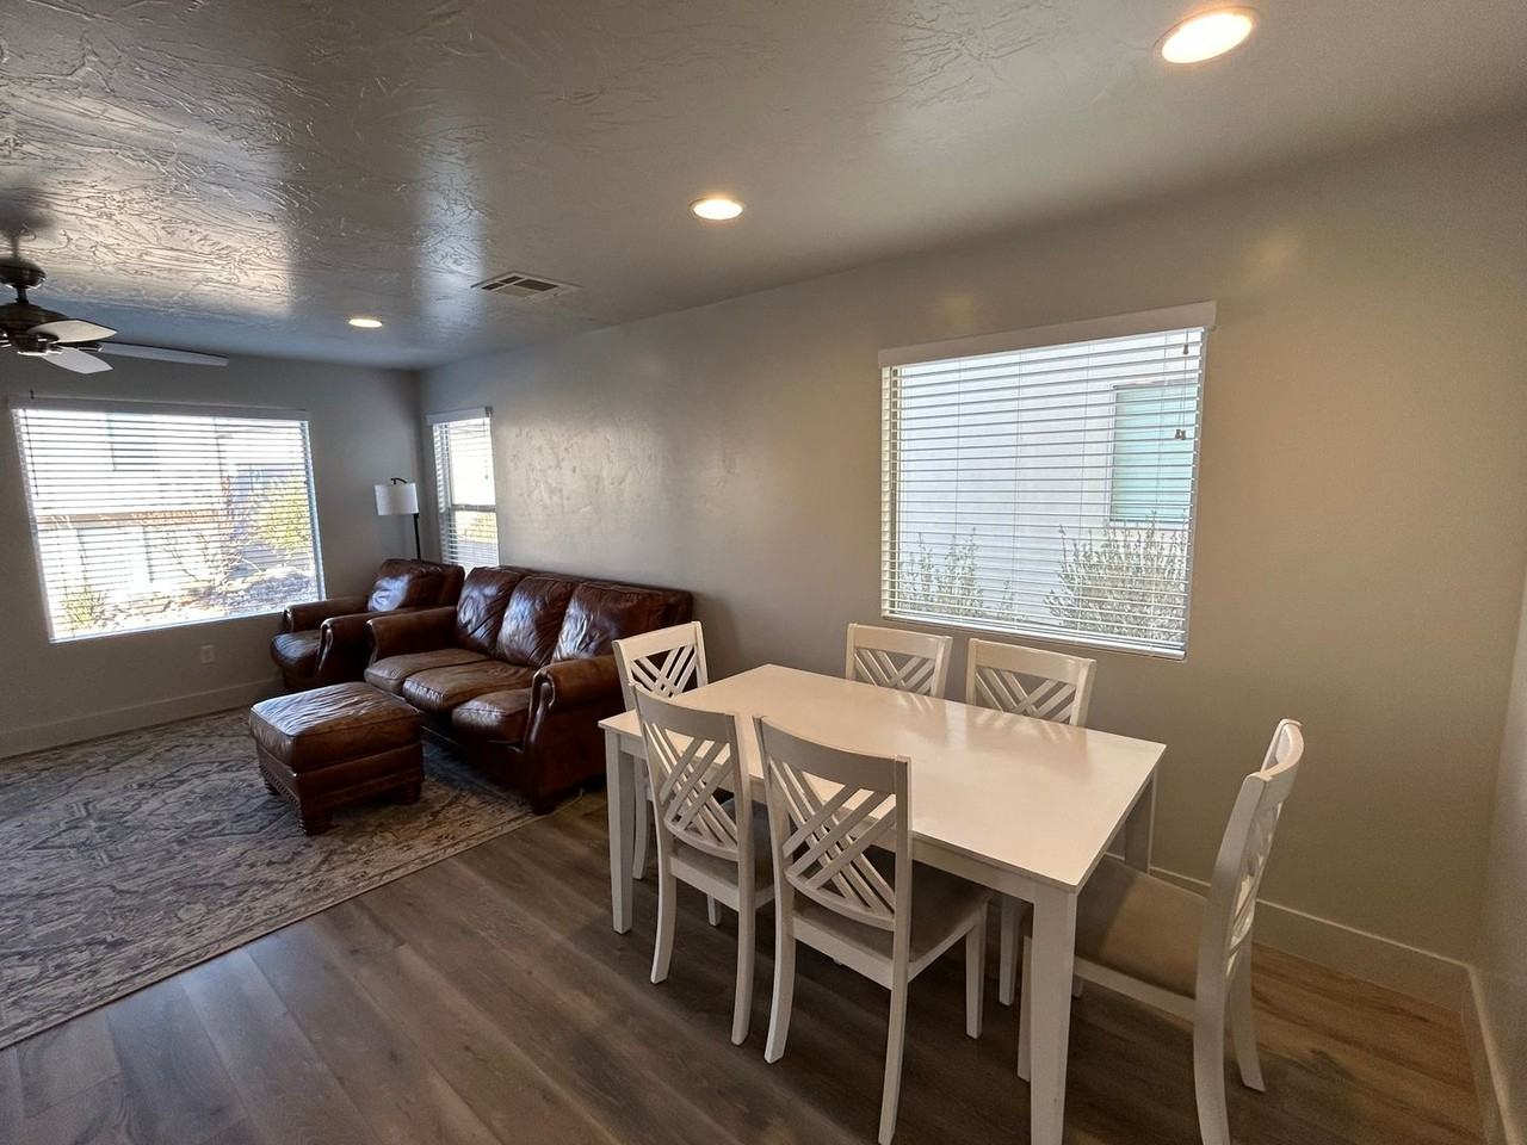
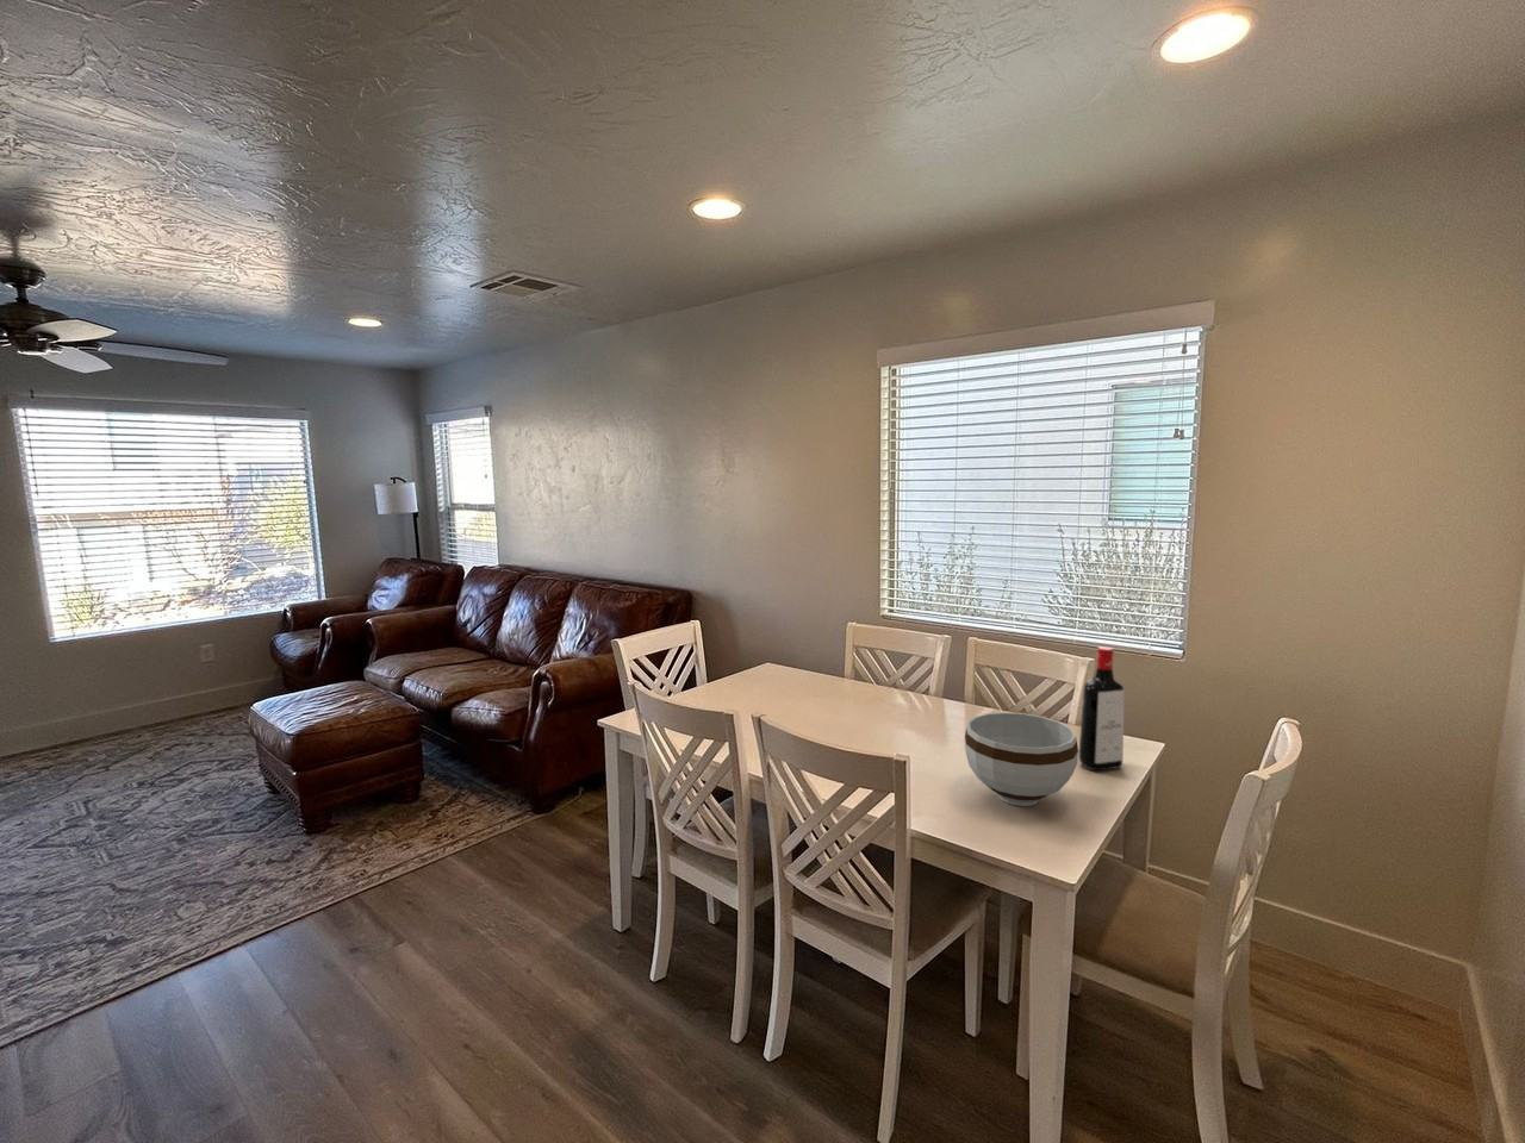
+ bowl (1018, 762)
+ liquor bottle (1102, 707)
